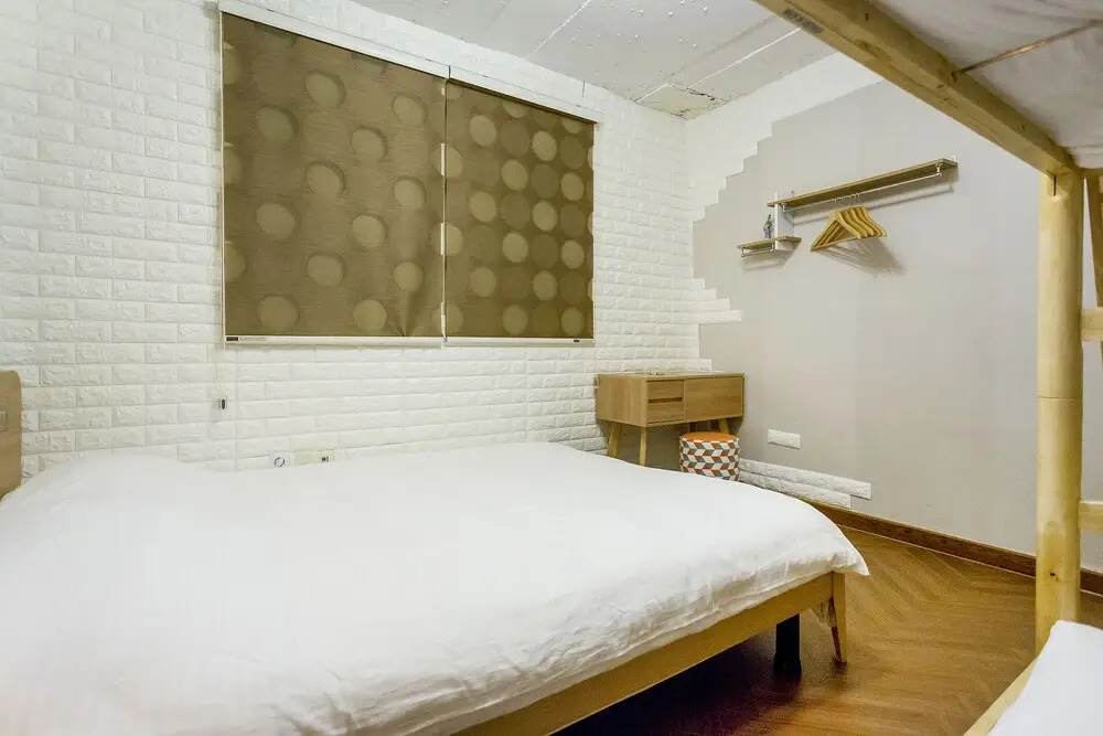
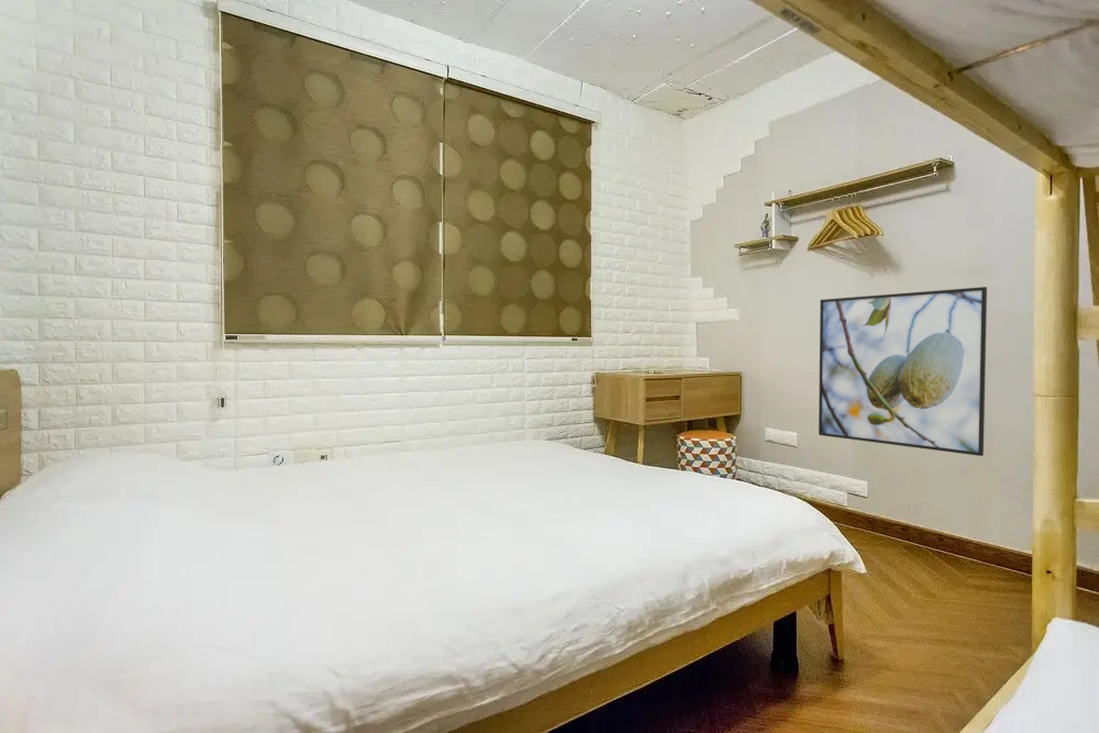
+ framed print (892, 369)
